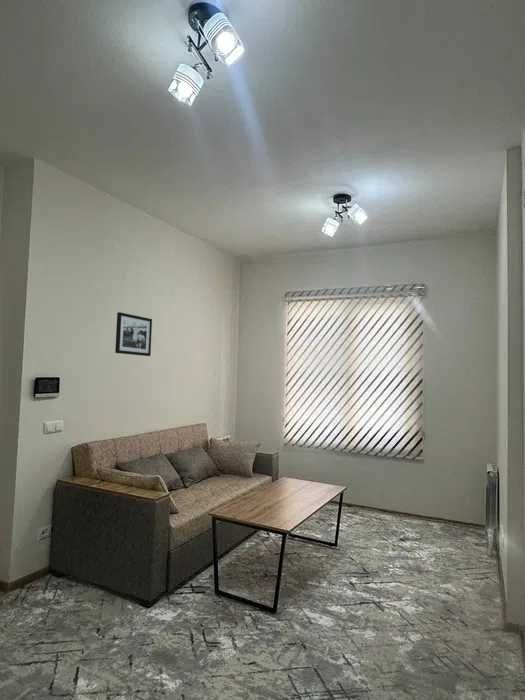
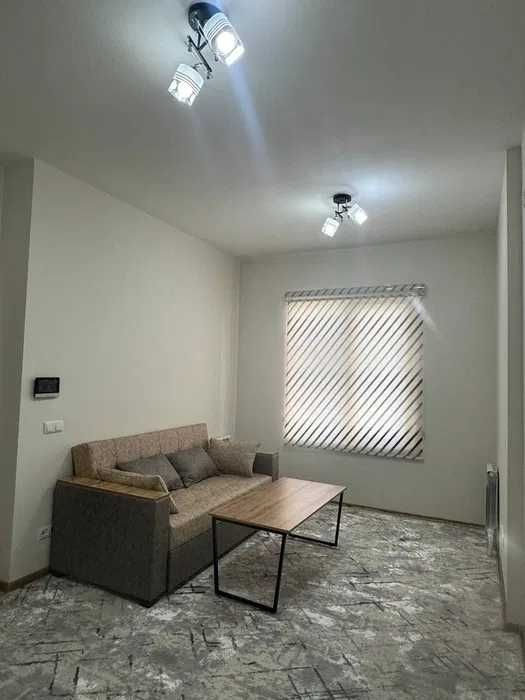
- picture frame (134, 335)
